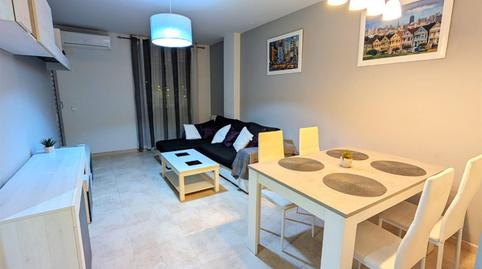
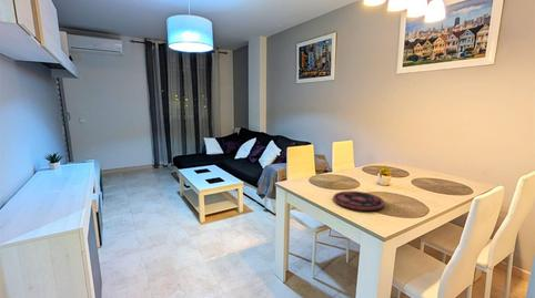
+ plate (357, 199)
